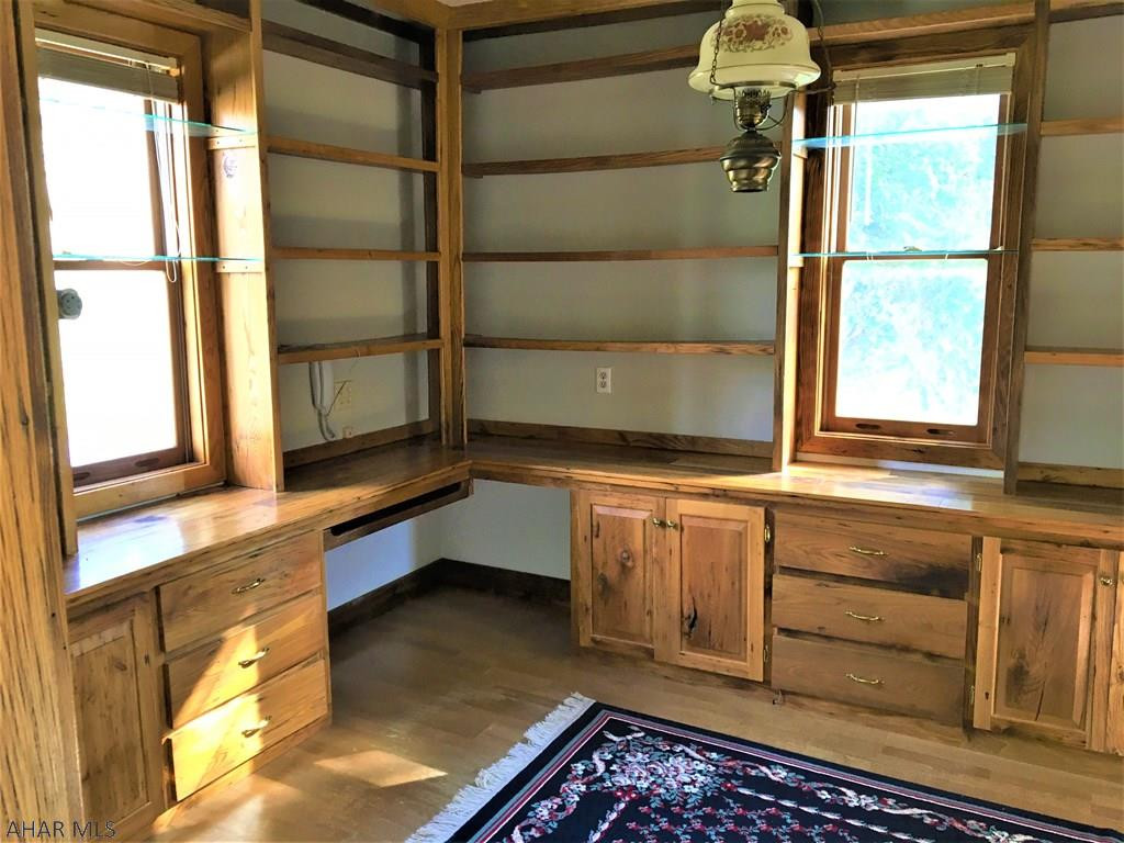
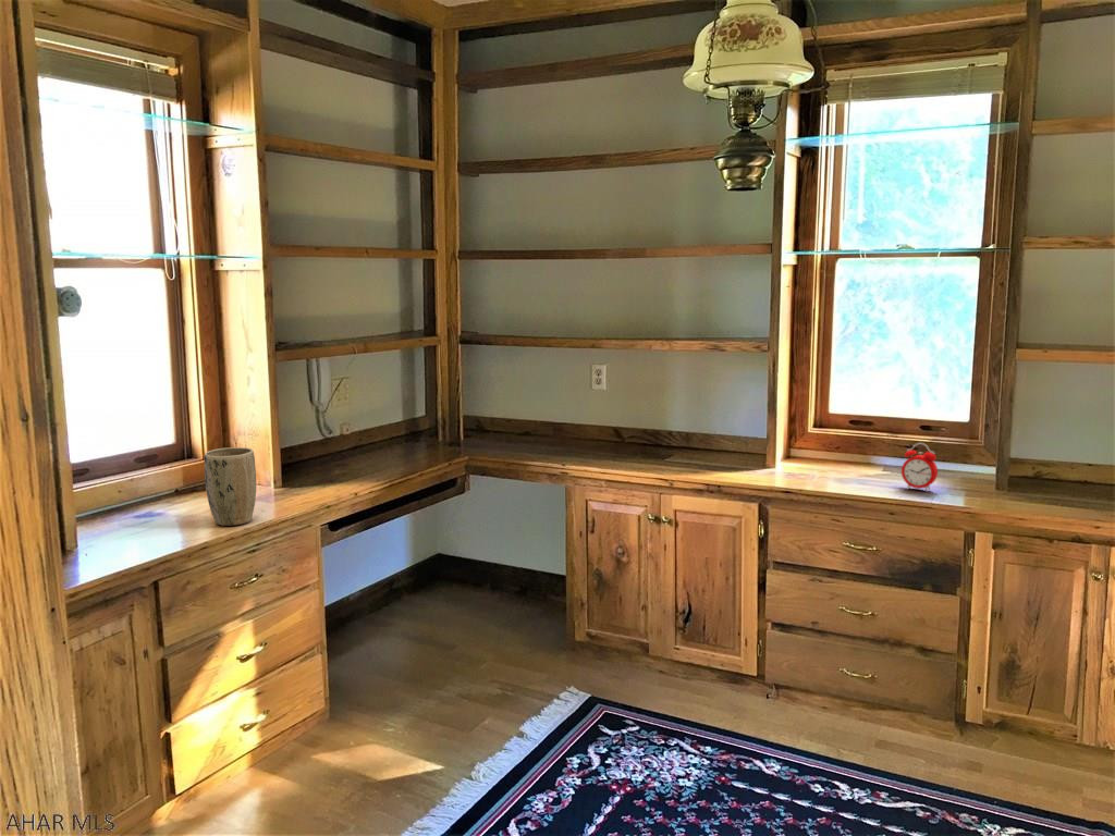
+ alarm clock (919, 466)
+ plant pot (231, 487)
